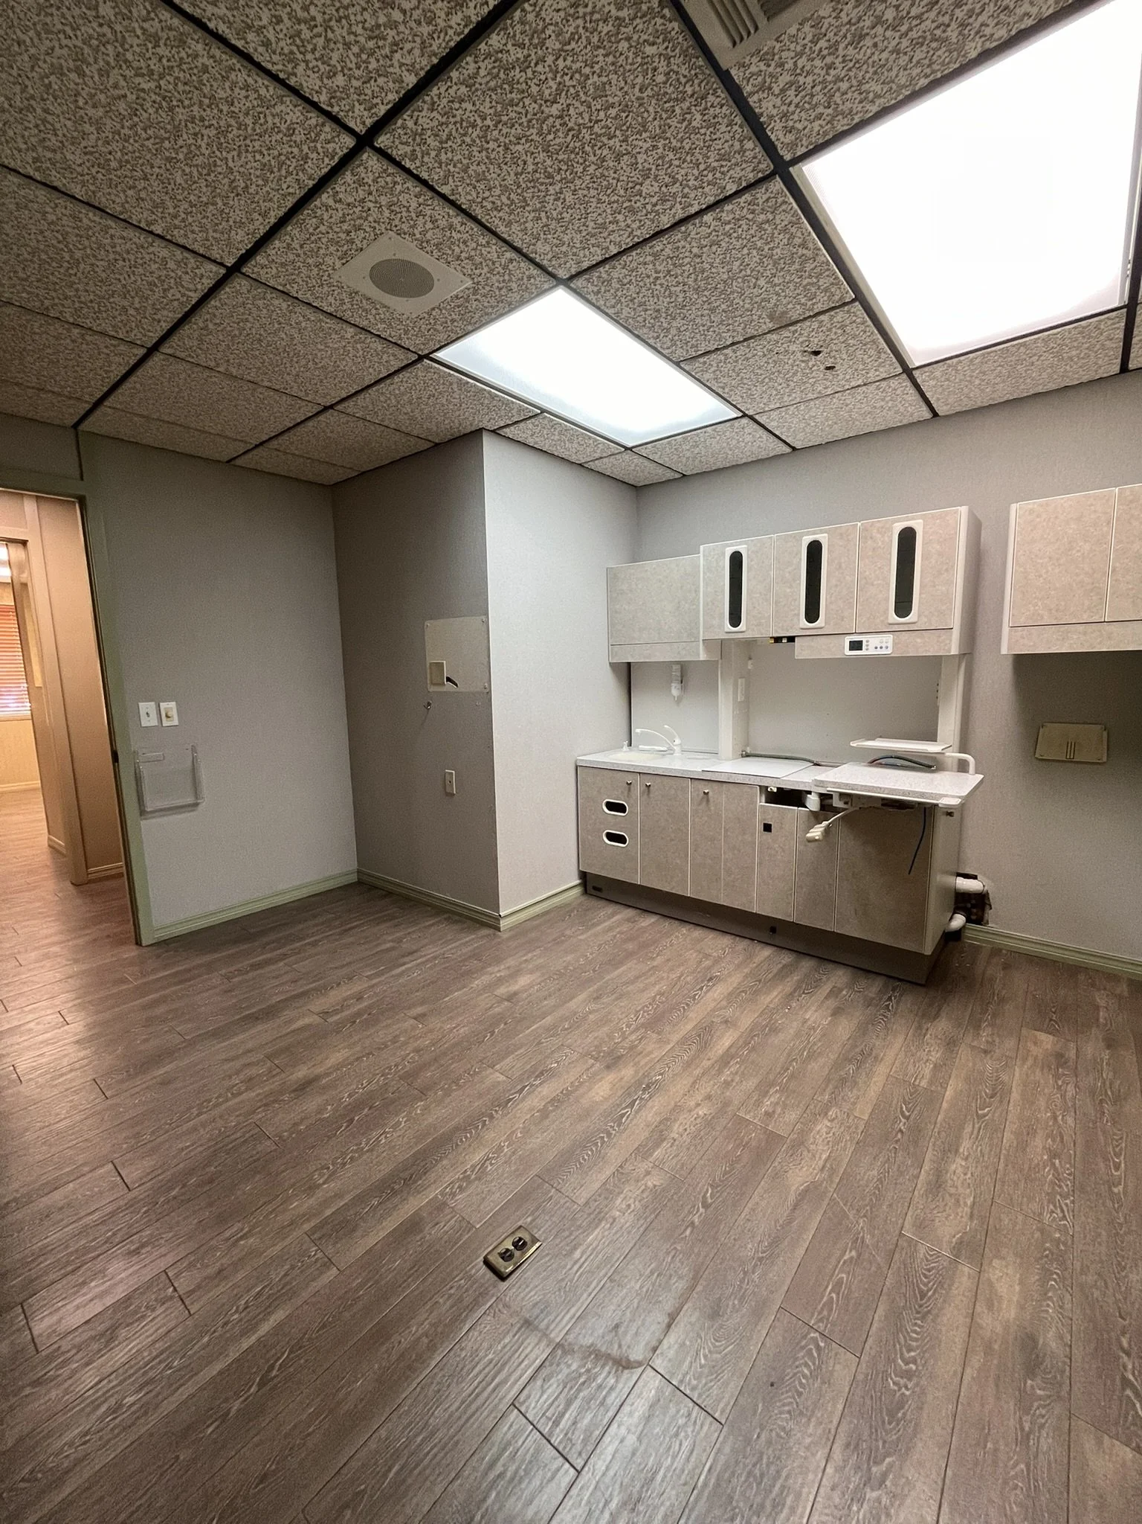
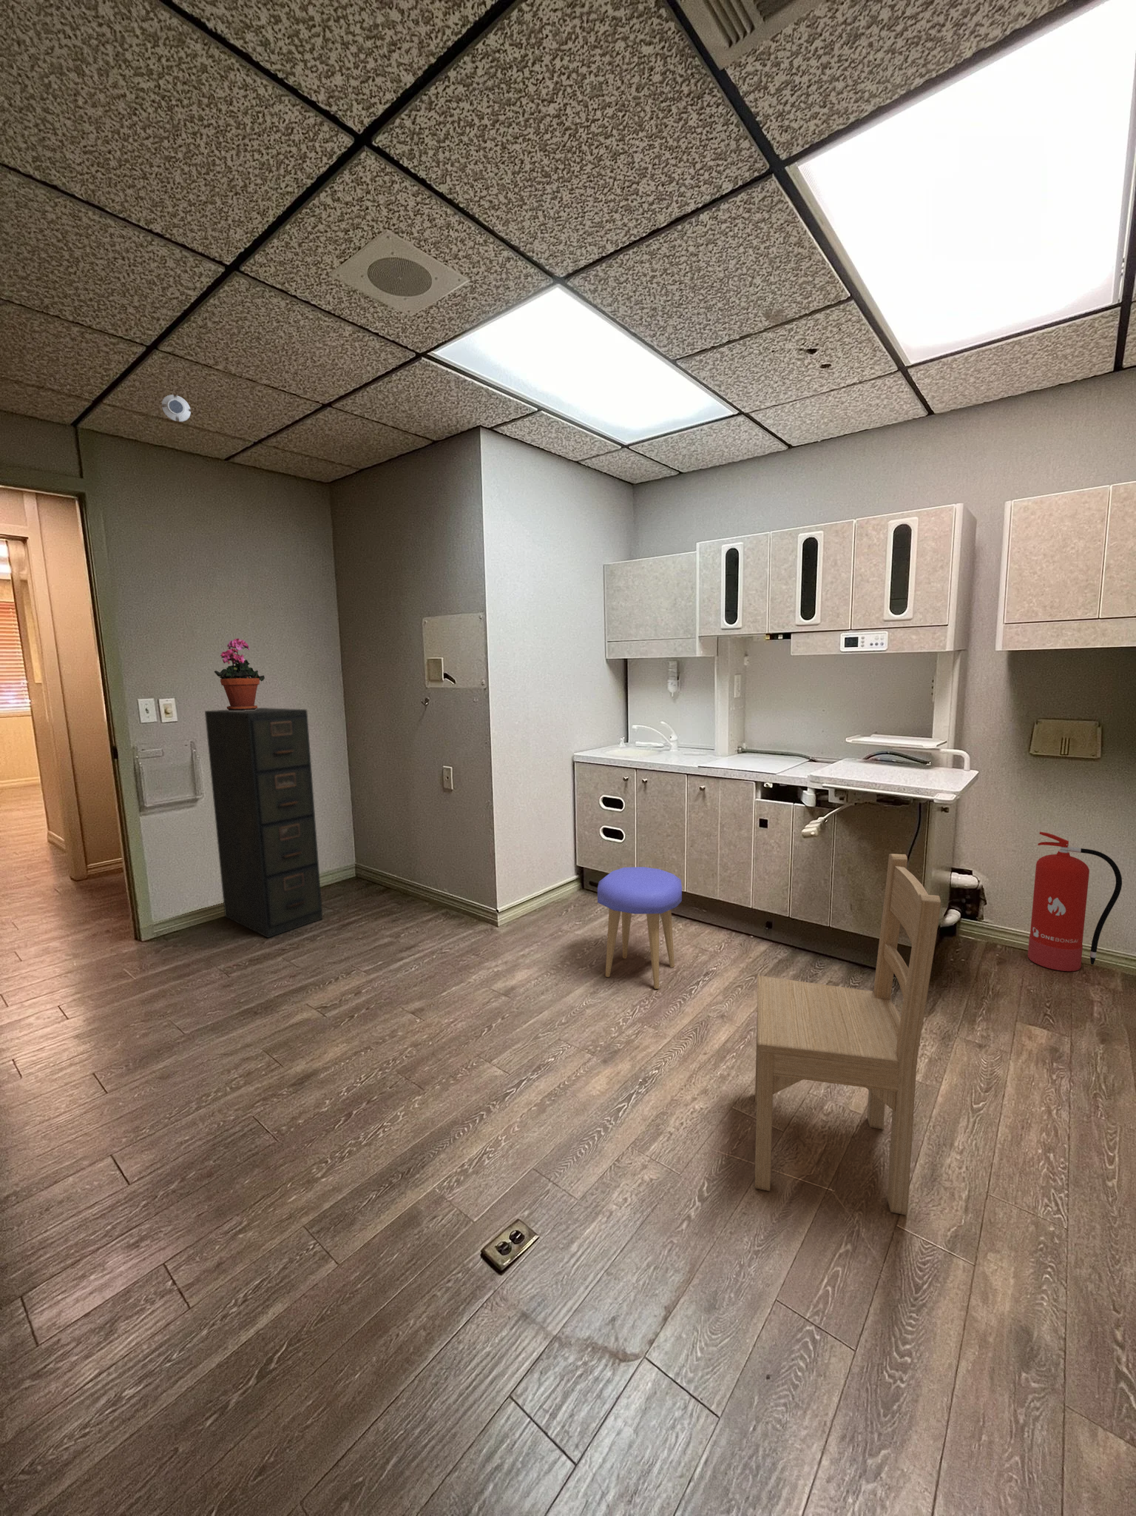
+ smoke detector (177, 407)
+ stool (647, 923)
+ filing cabinet (266, 816)
+ chair (833, 1013)
+ fire extinguisher (1075, 901)
+ potted plant (239, 673)
